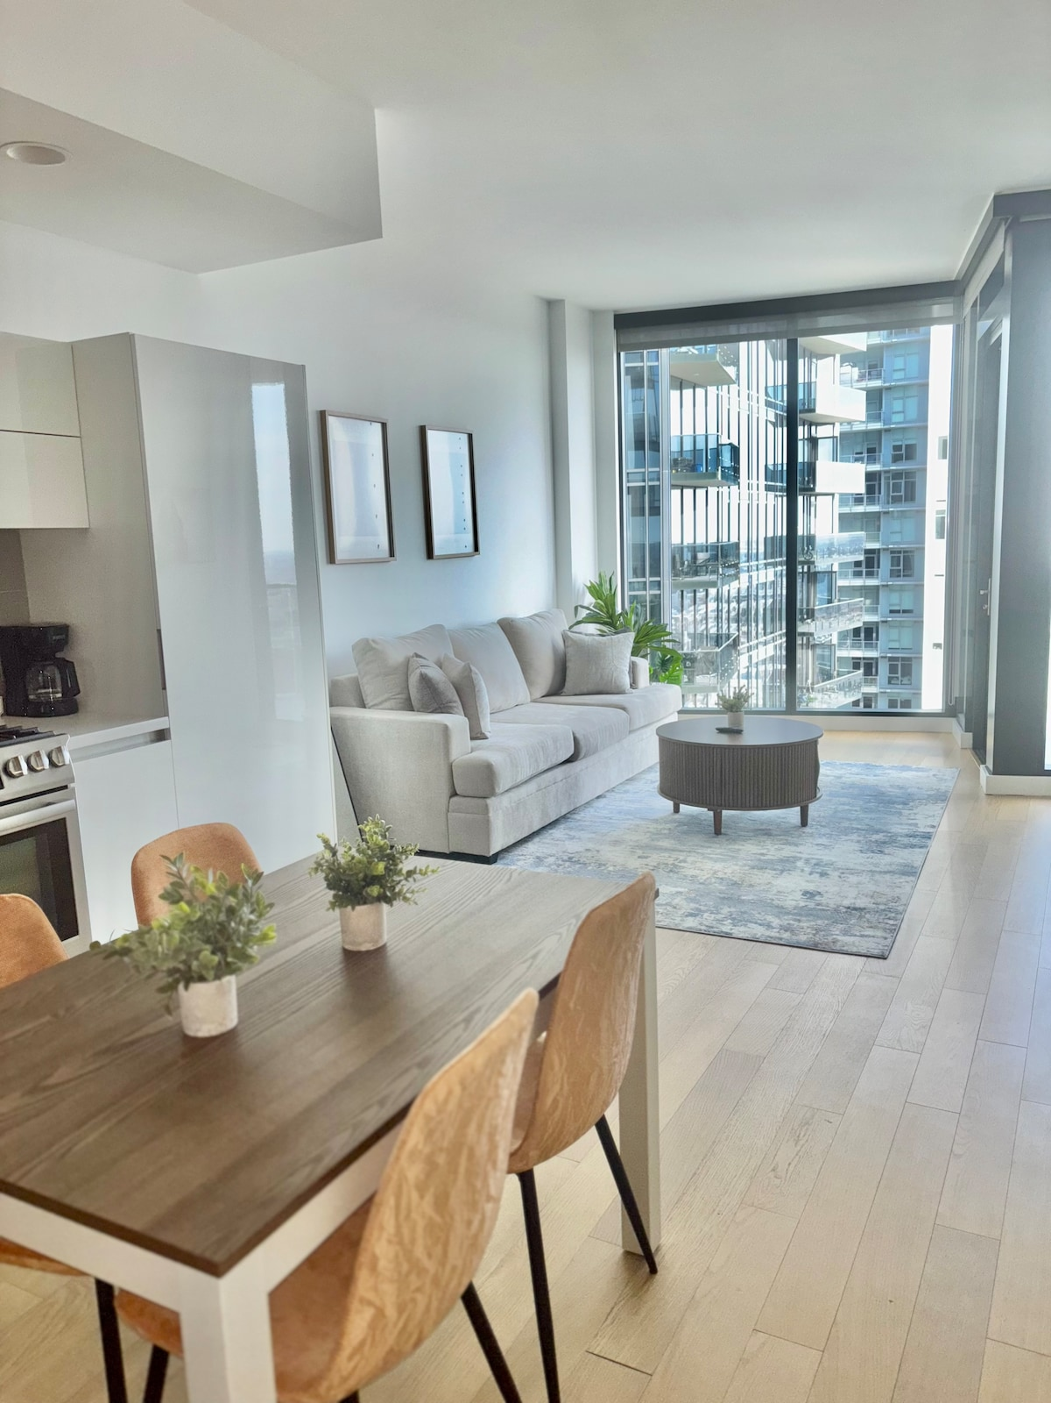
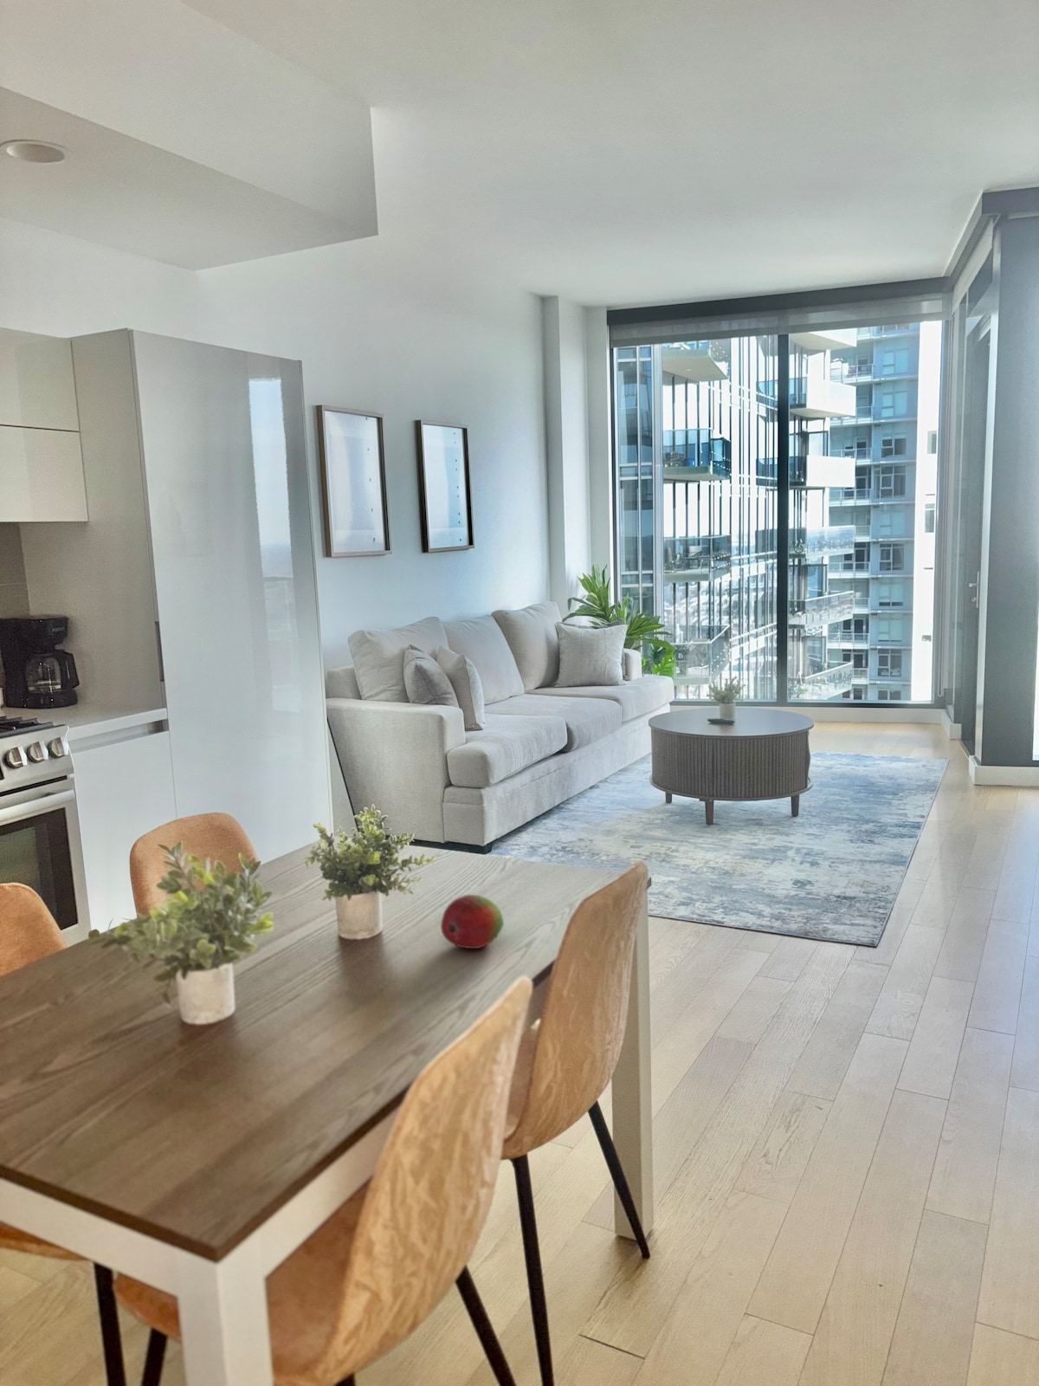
+ fruit (473, 920)
